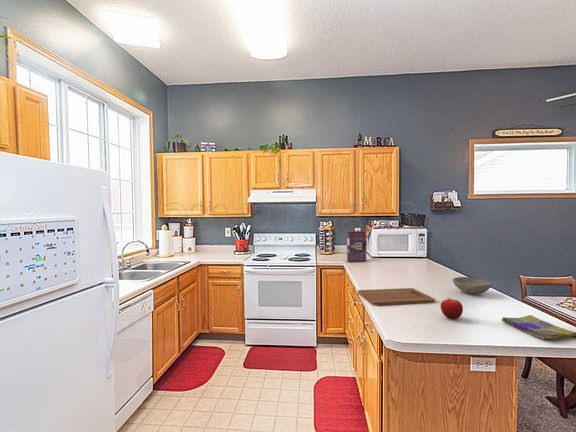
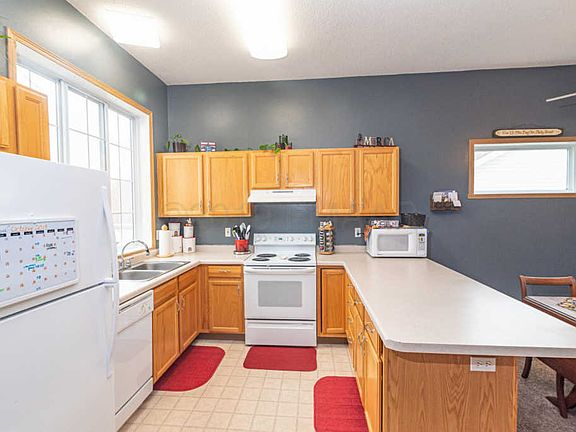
- fruit (451, 308)
- cutting board (394, 296)
- cereal box (356, 246)
- bowl (471, 287)
- dish towel (539, 326)
